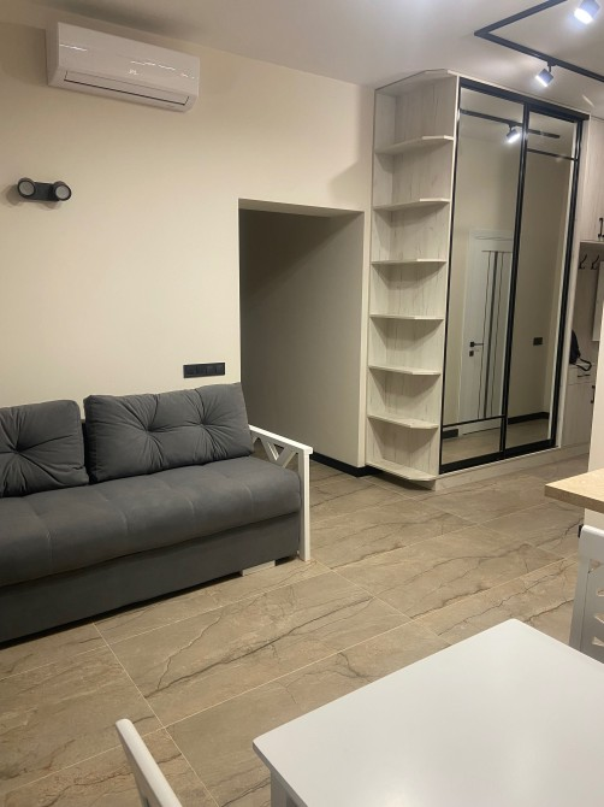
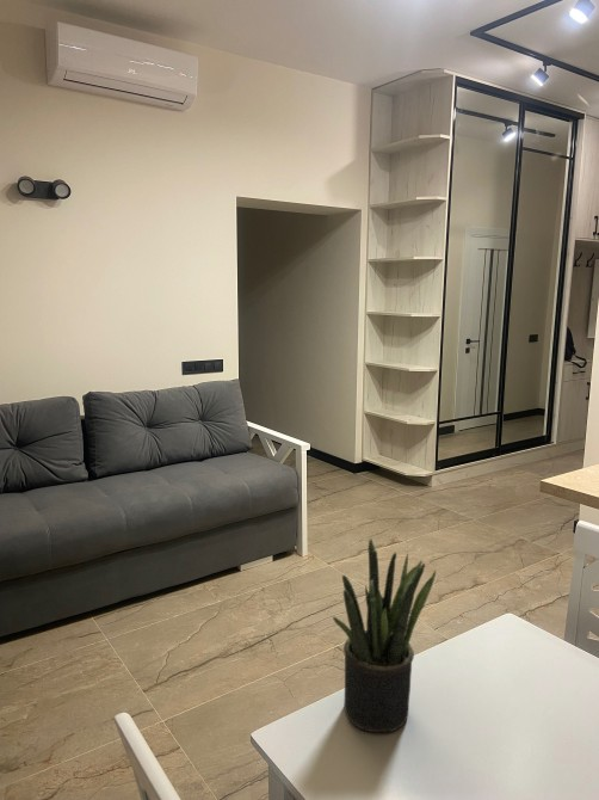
+ potted plant (385, 628)
